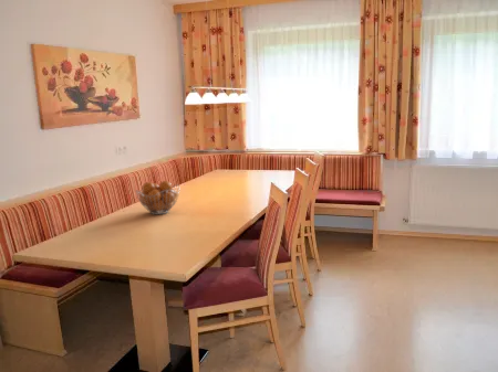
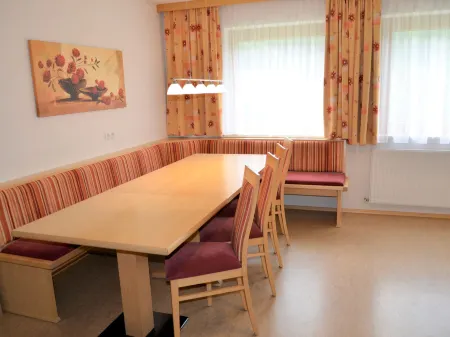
- fruit basket (158, 196)
